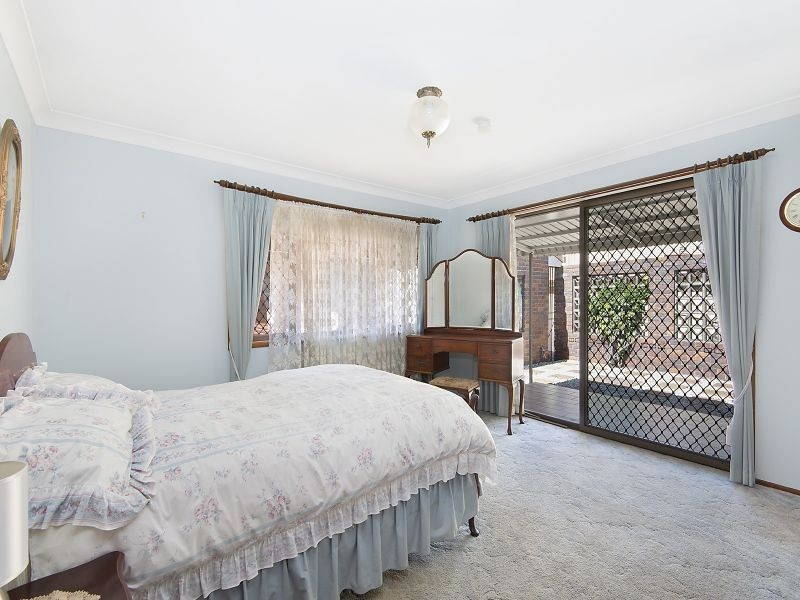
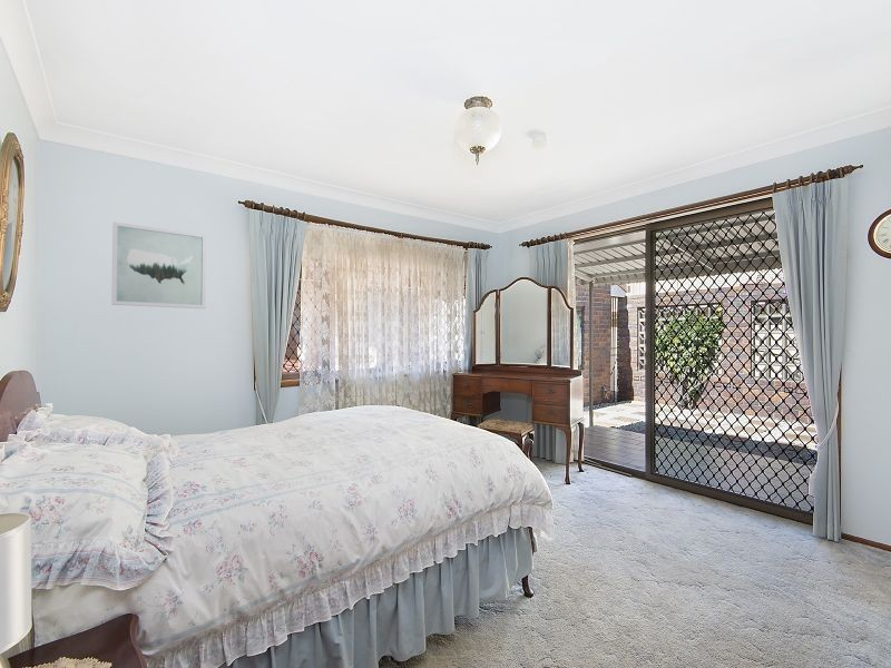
+ wall art (161, 267)
